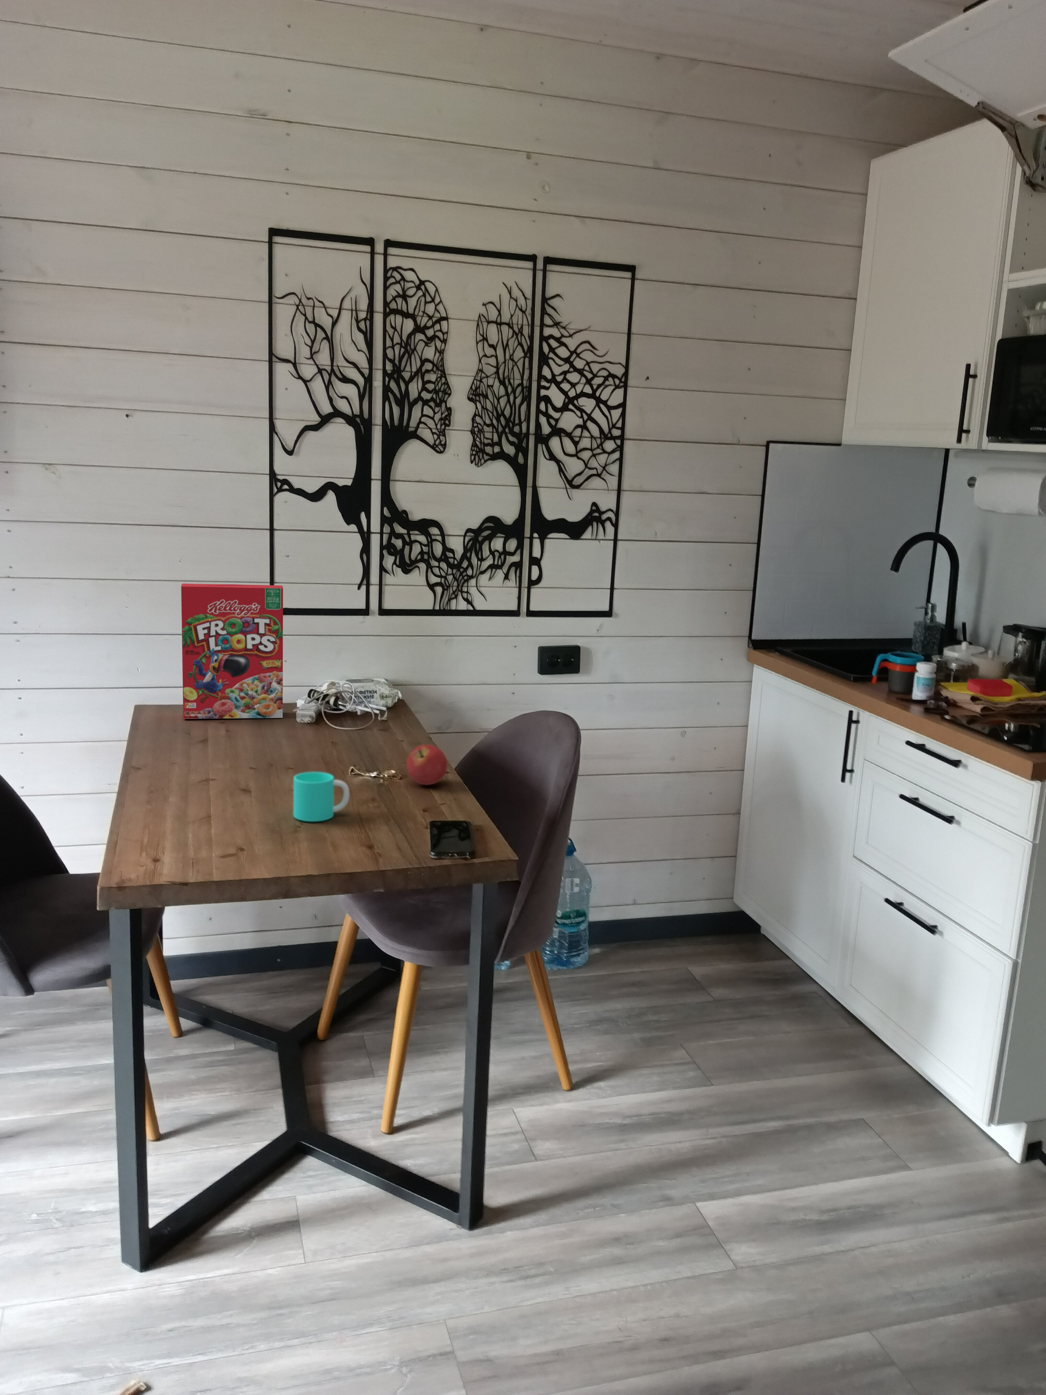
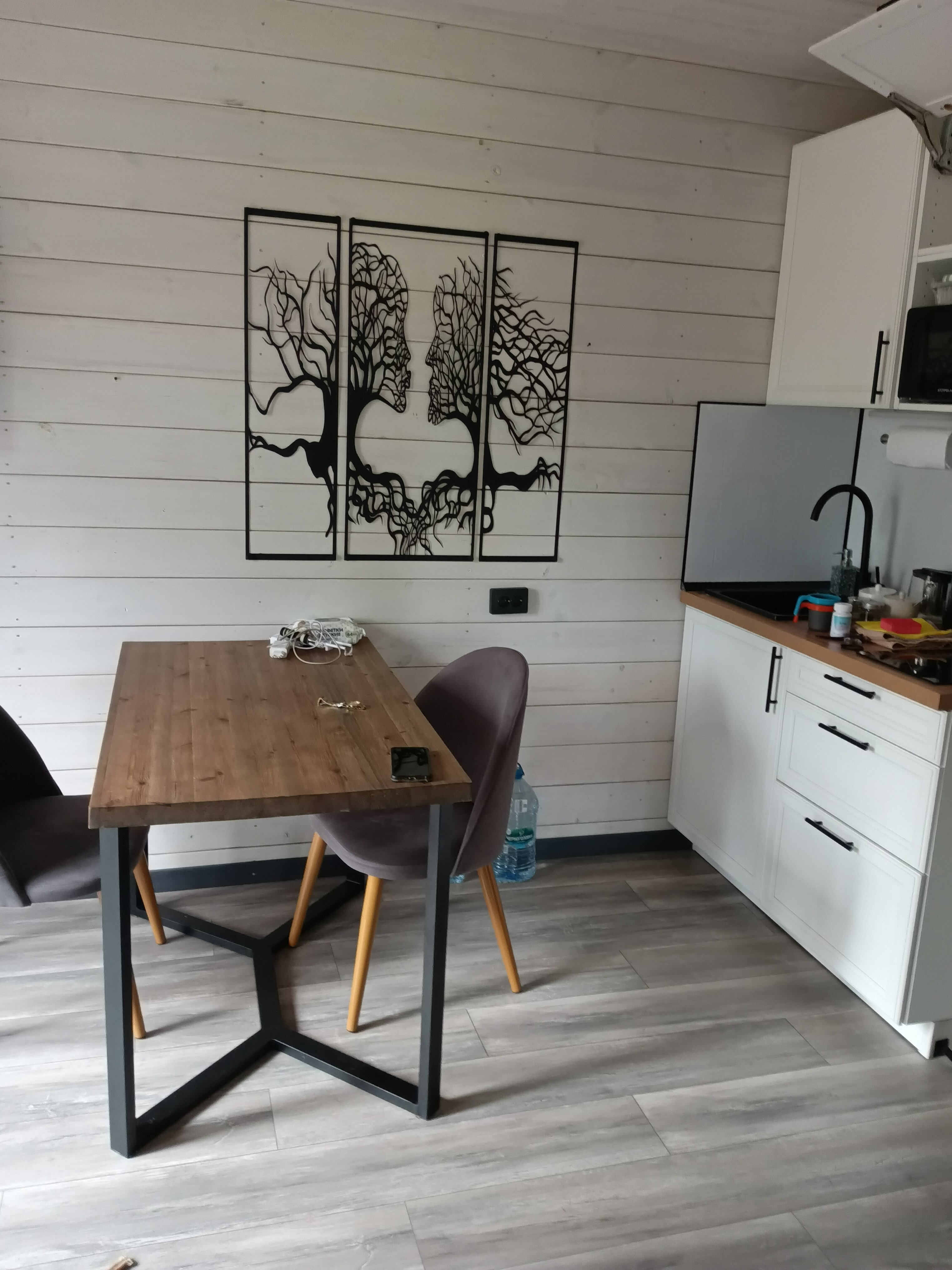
- cereal box (233, 650)
- fruit (427, 765)
- cup (322, 796)
